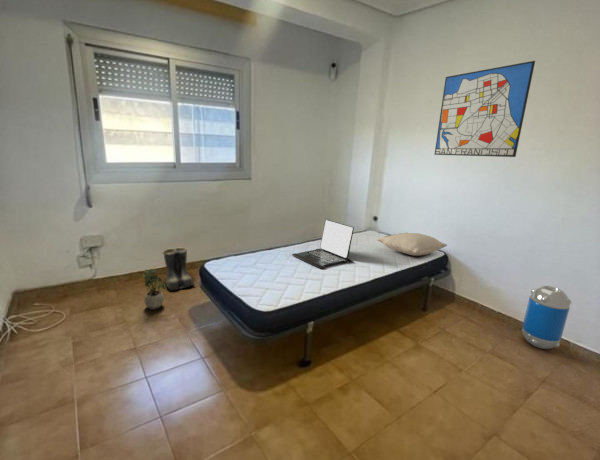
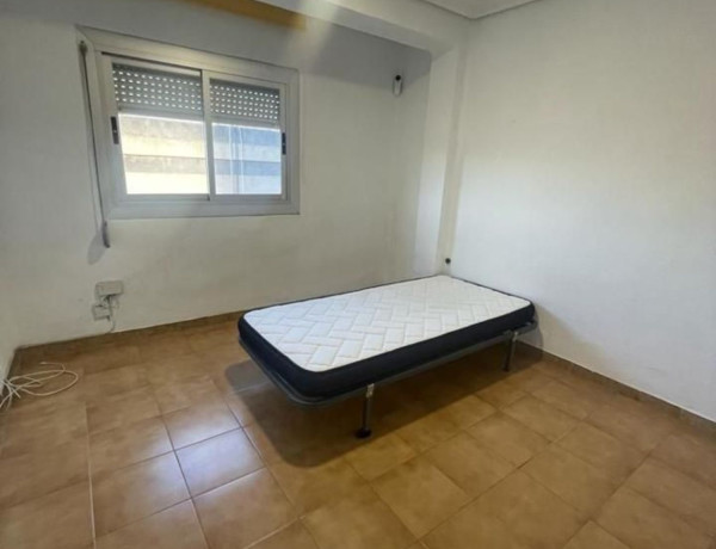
- pillow (410, 242)
- potted plant (155, 288)
- wall art (478, 114)
- laptop (322, 241)
- trash can (545, 317)
- boots (177, 267)
